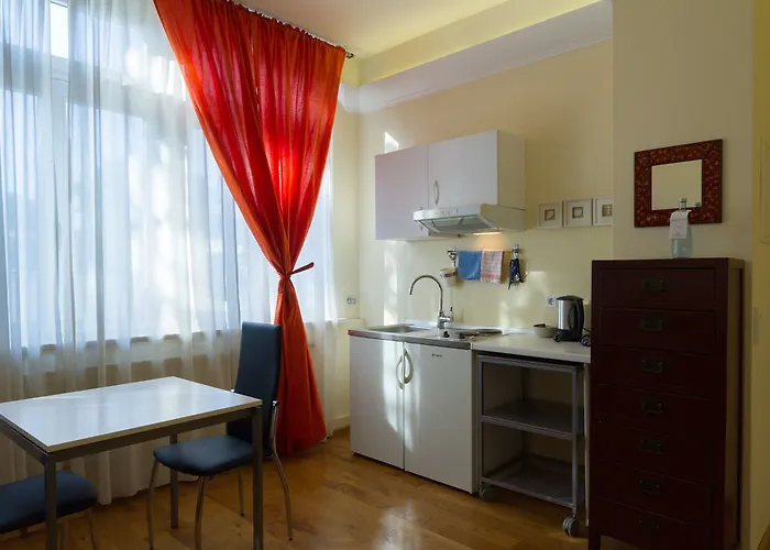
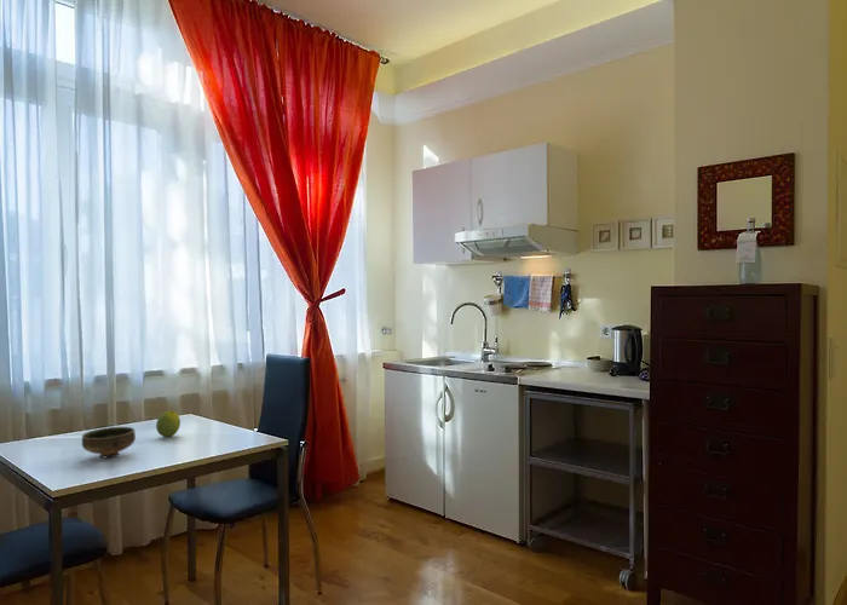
+ bowl (109, 443)
+ fruit (168, 424)
